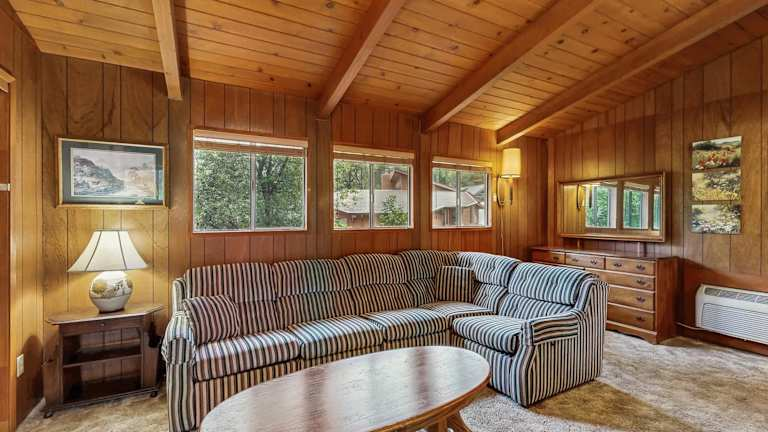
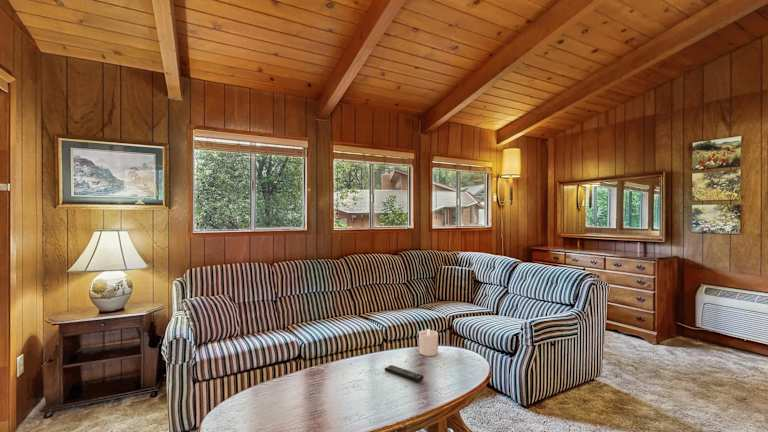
+ candle (428, 340)
+ remote control (403, 373)
